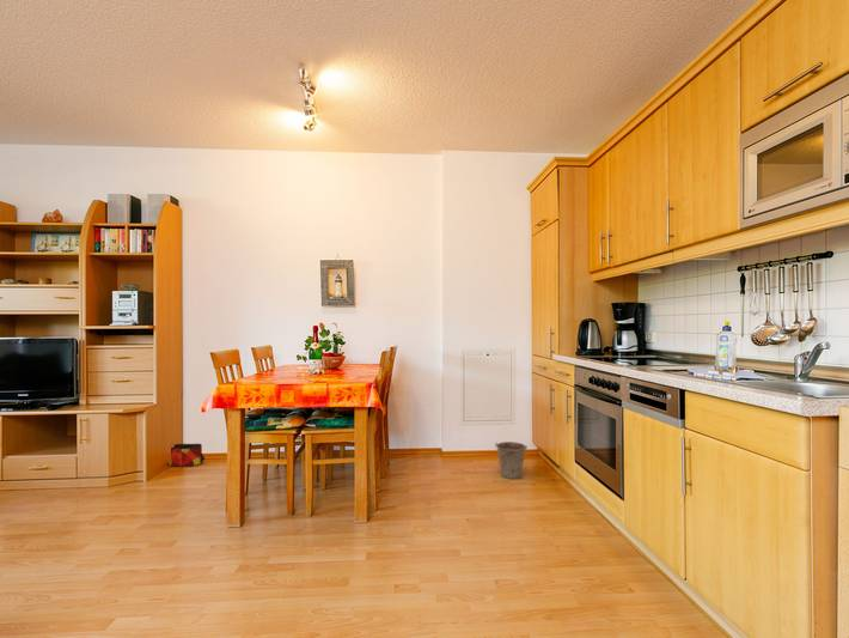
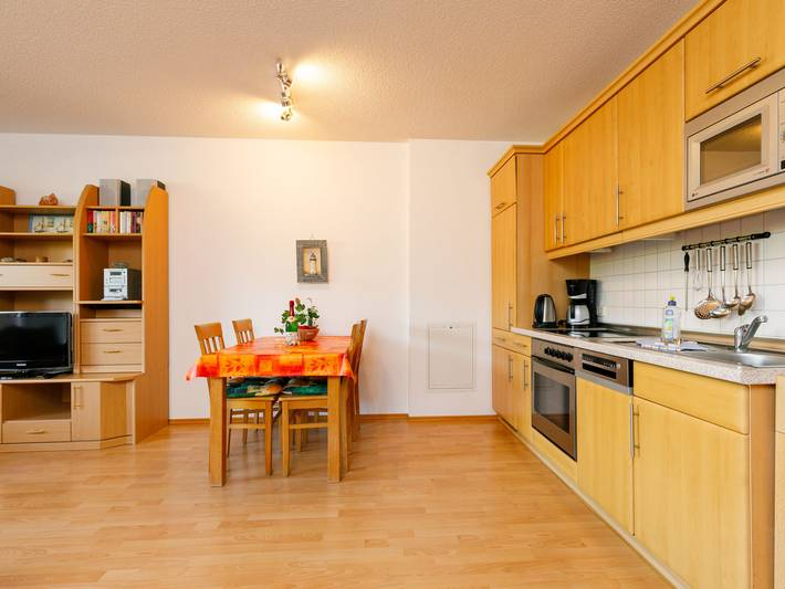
- bucket (511, 460)
- bag (184, 454)
